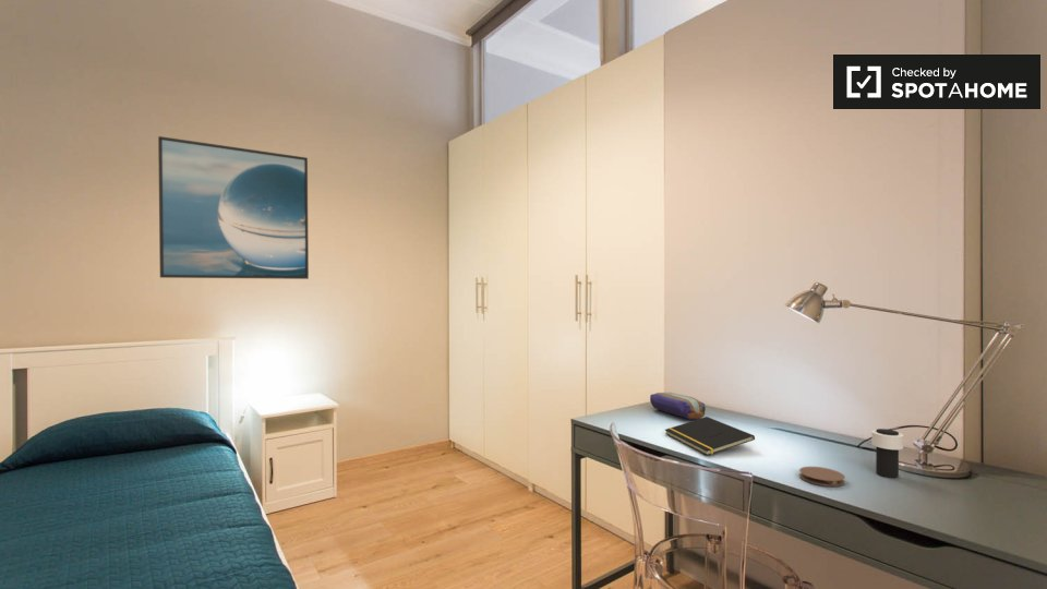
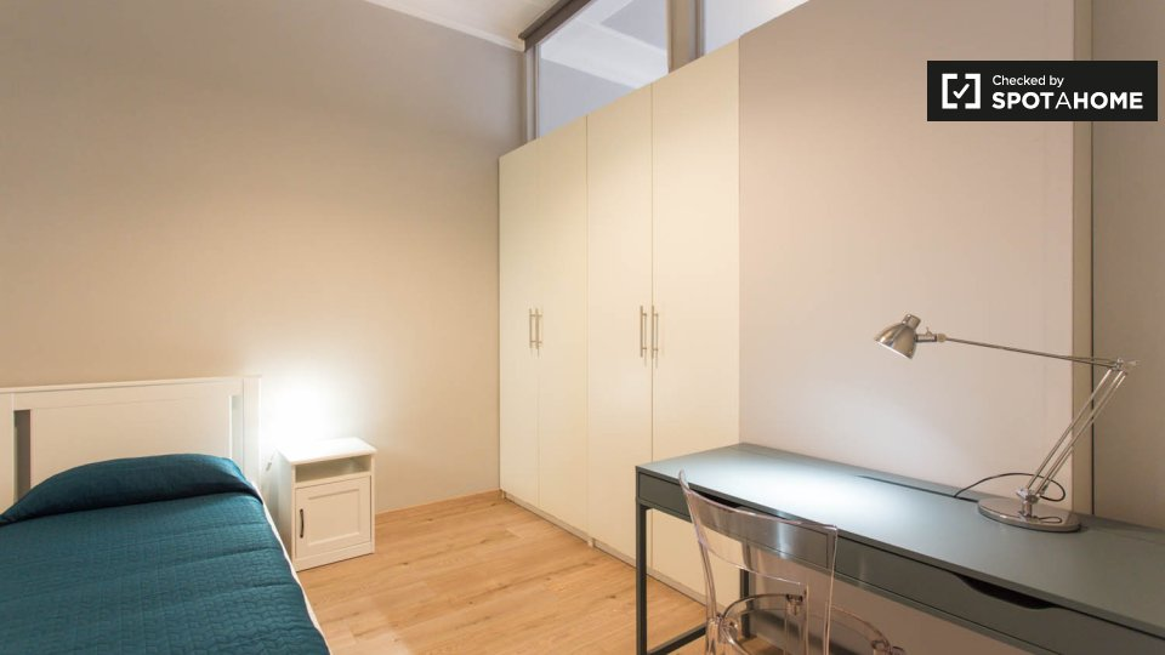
- coaster (821, 476)
- pencil case (676, 405)
- notepad (707, 434)
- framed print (239, 213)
- cup (887, 453)
